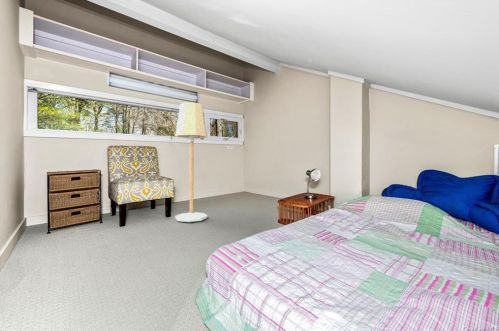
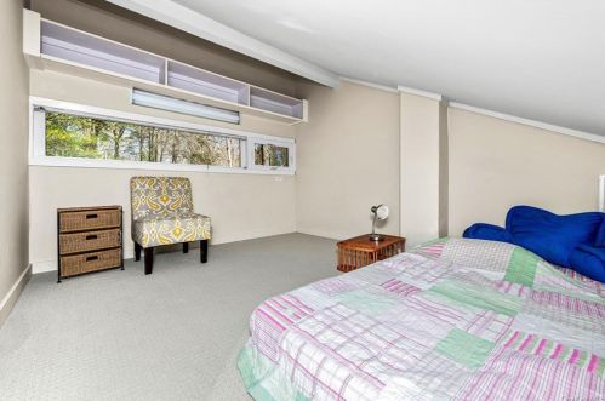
- floor lamp (191, 161)
